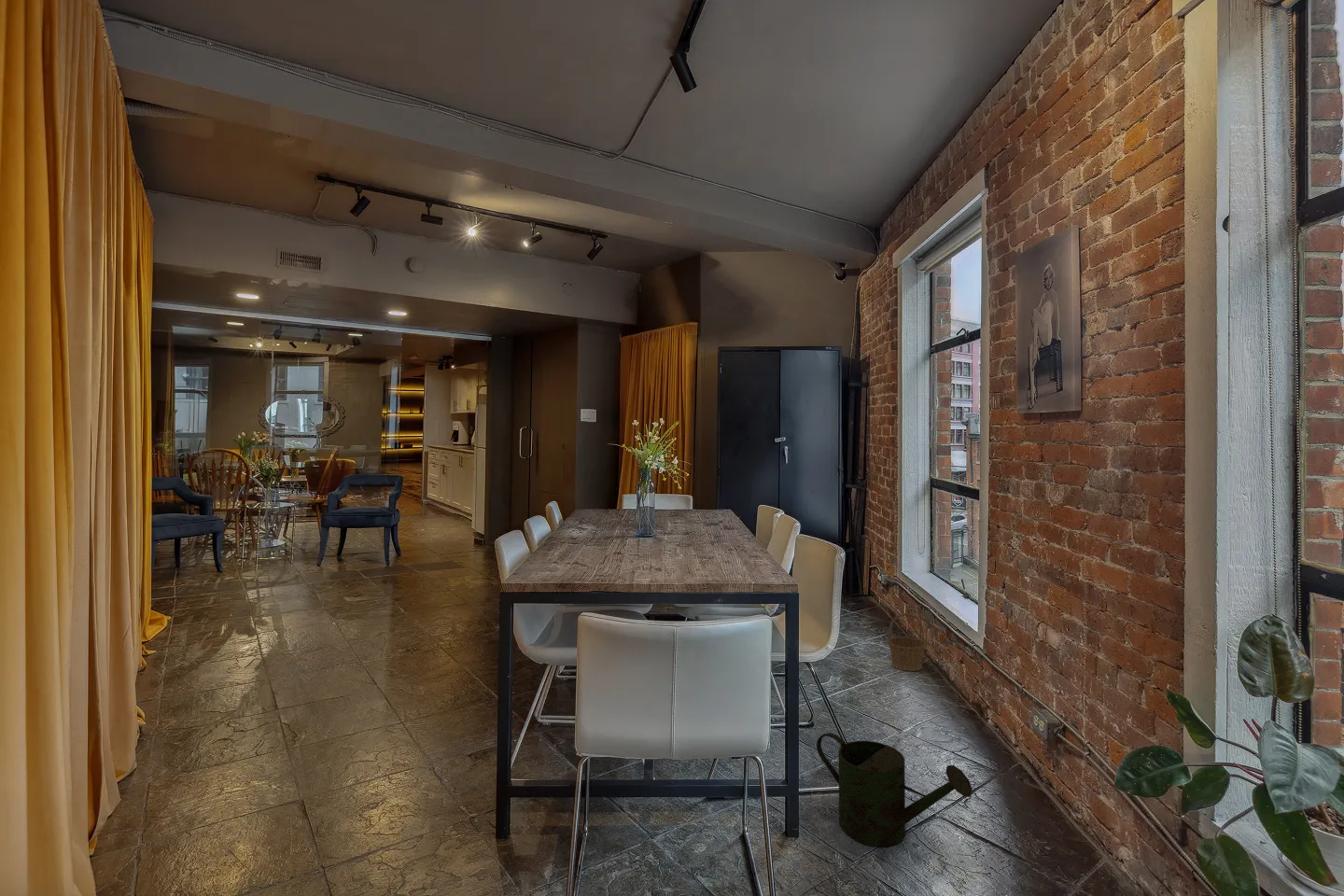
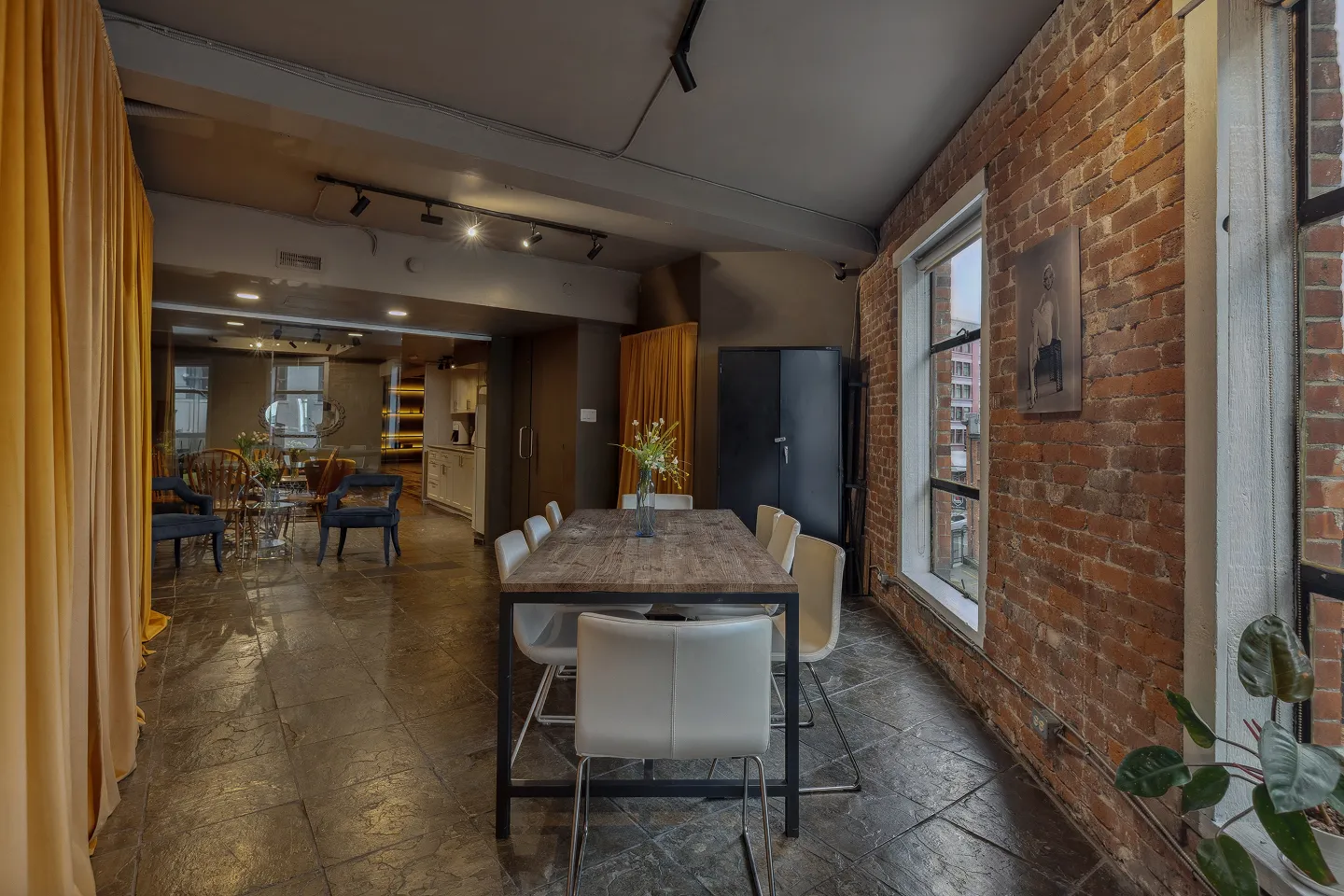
- watering can (888, 789)
- basket (906, 638)
